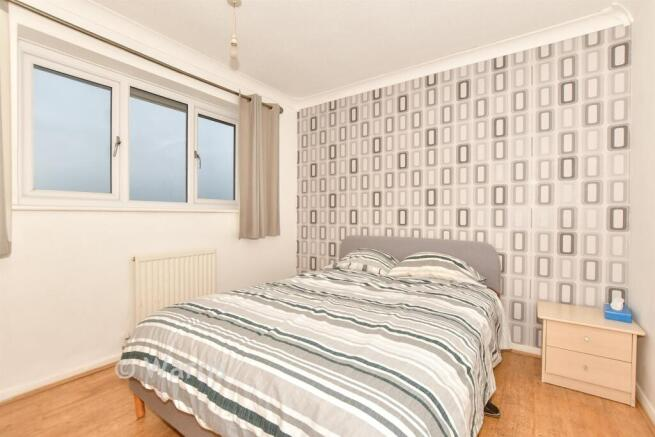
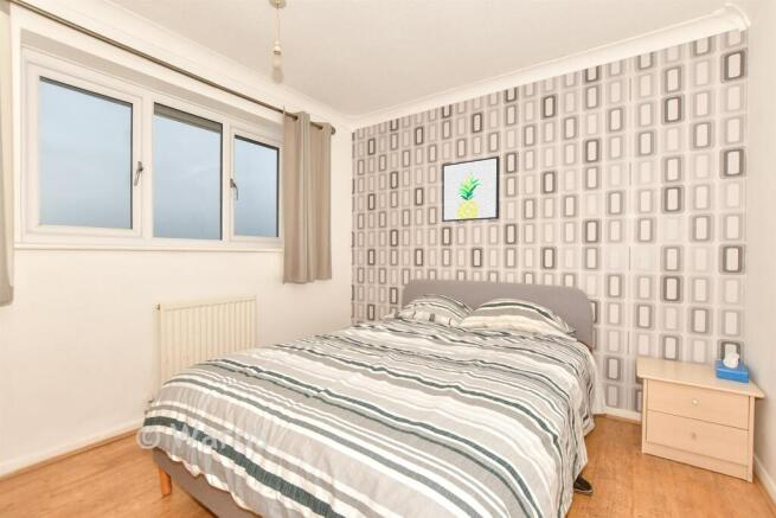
+ wall art (469, 190)
